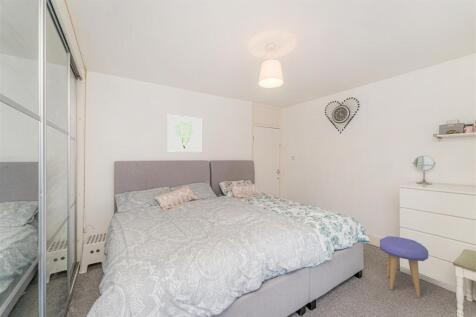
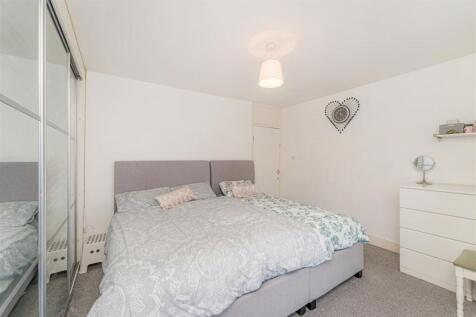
- wall art (185, 134)
- stool (397, 263)
